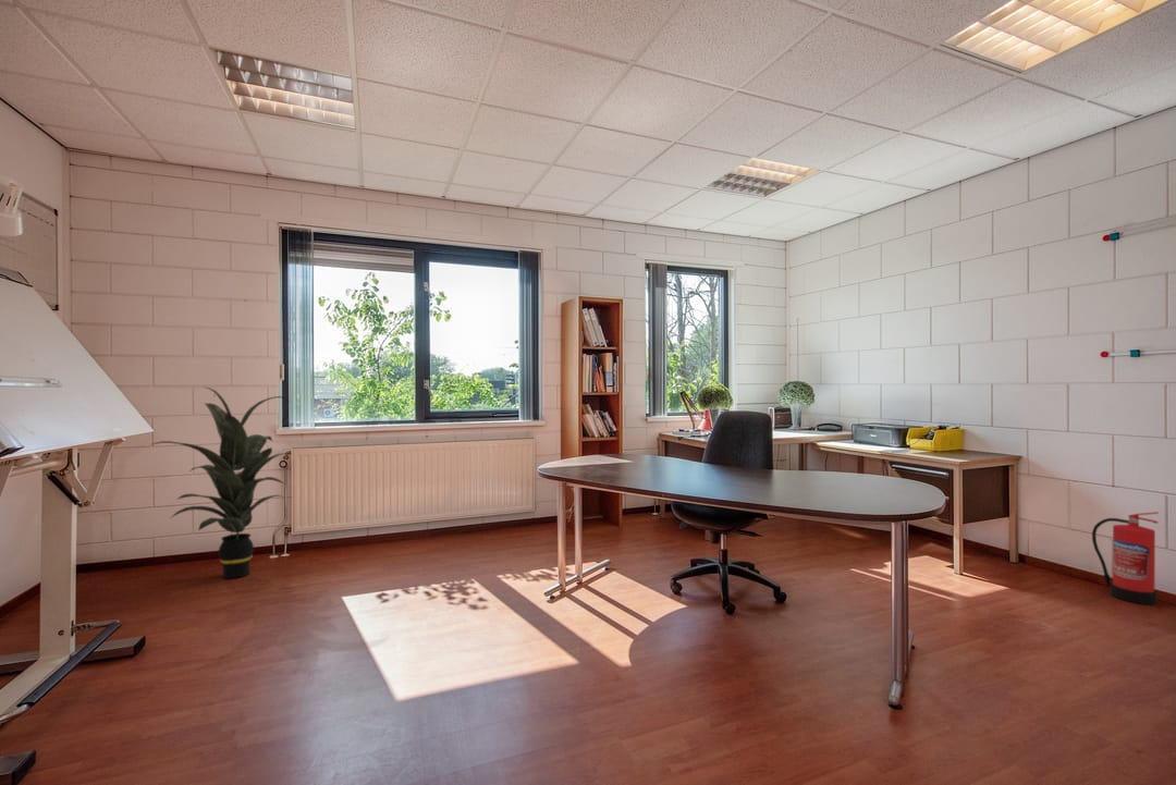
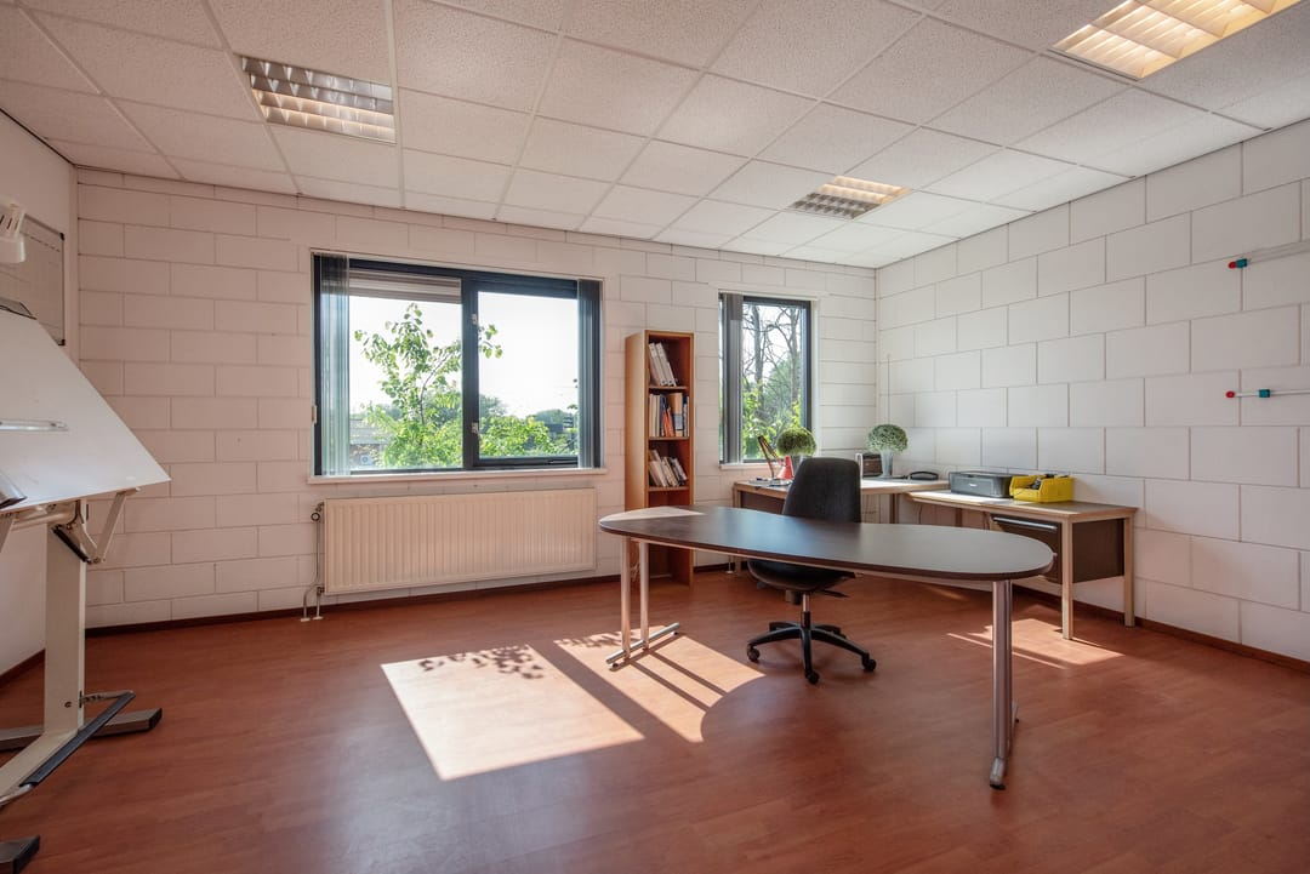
- fire extinguisher (1123, 551)
- indoor plant (229, 480)
